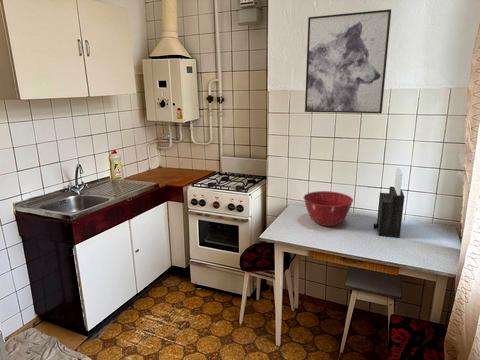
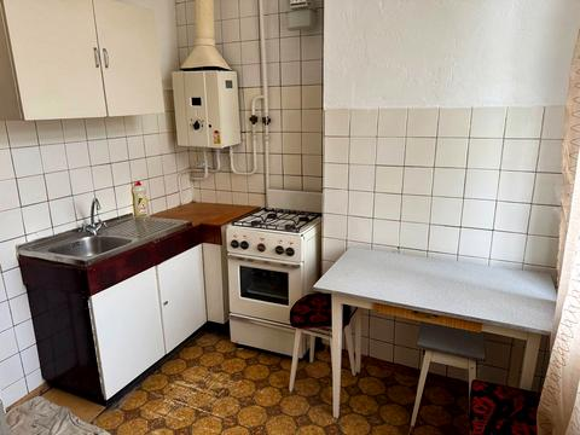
- mixing bowl (327, 210)
- knife block (388, 200)
- wall art (344, 64)
